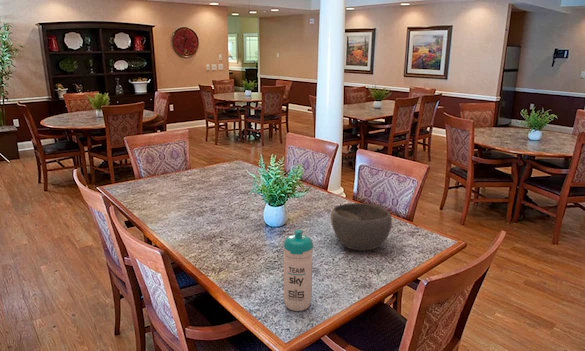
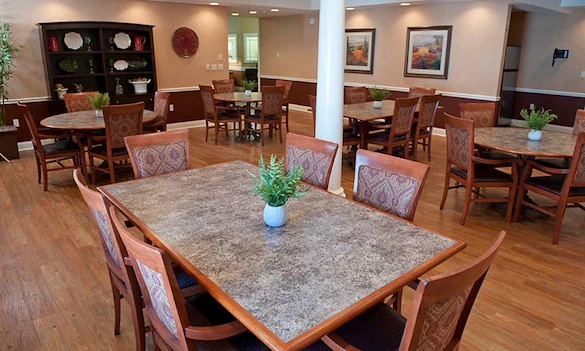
- water bottle (298, 268)
- bowl (360, 228)
